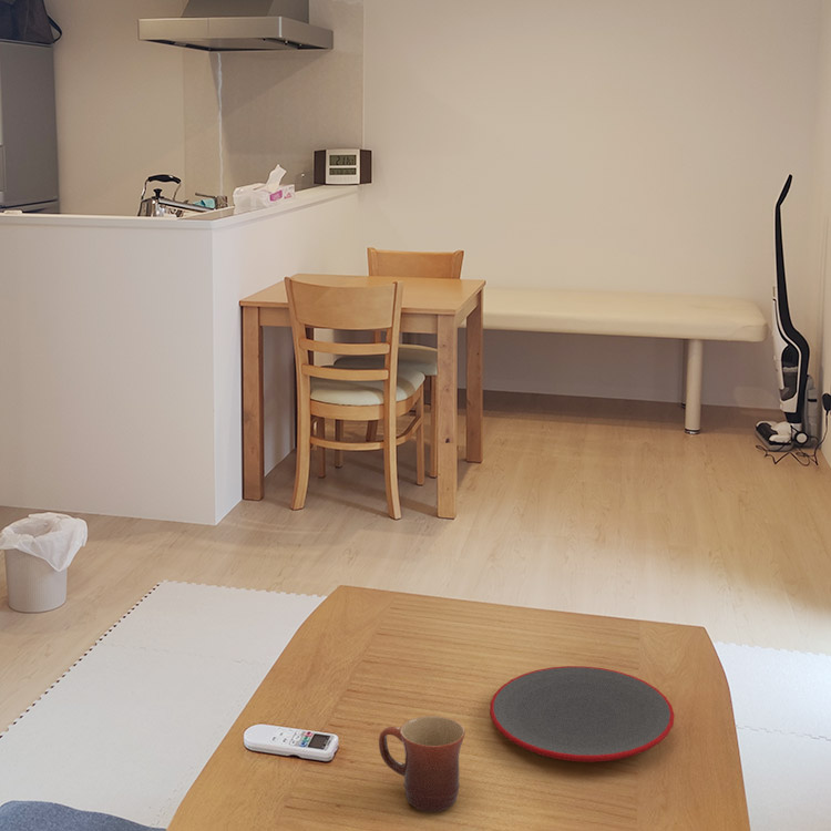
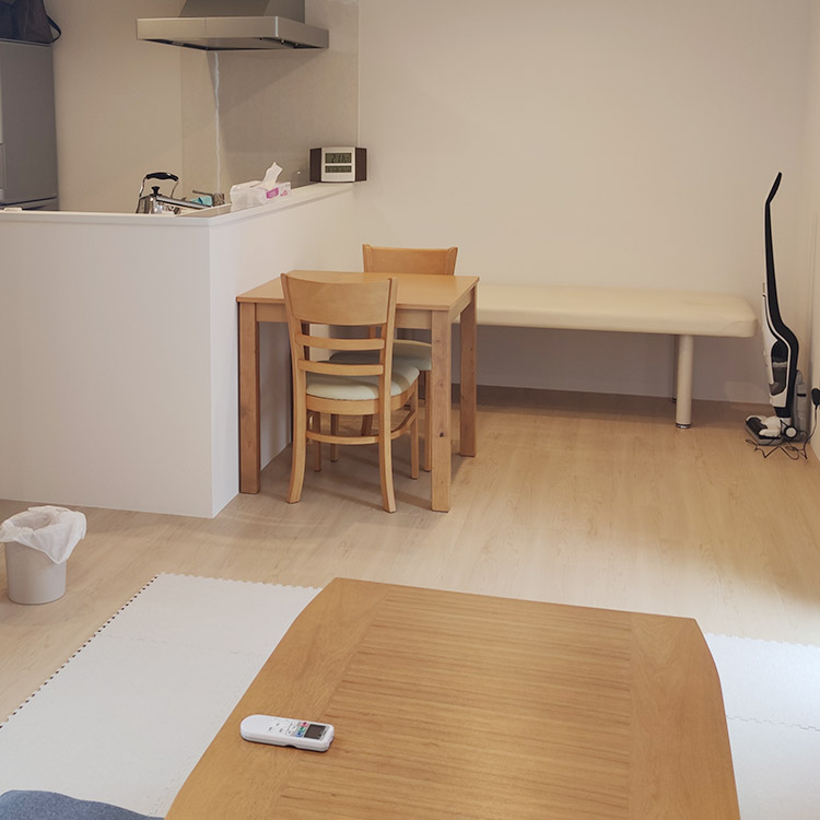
- plate (579, 714)
- mug (420, 763)
